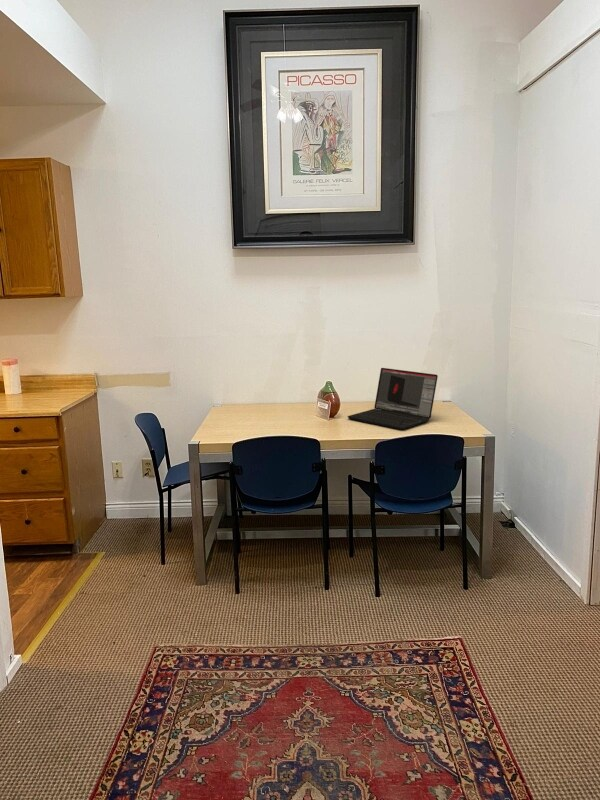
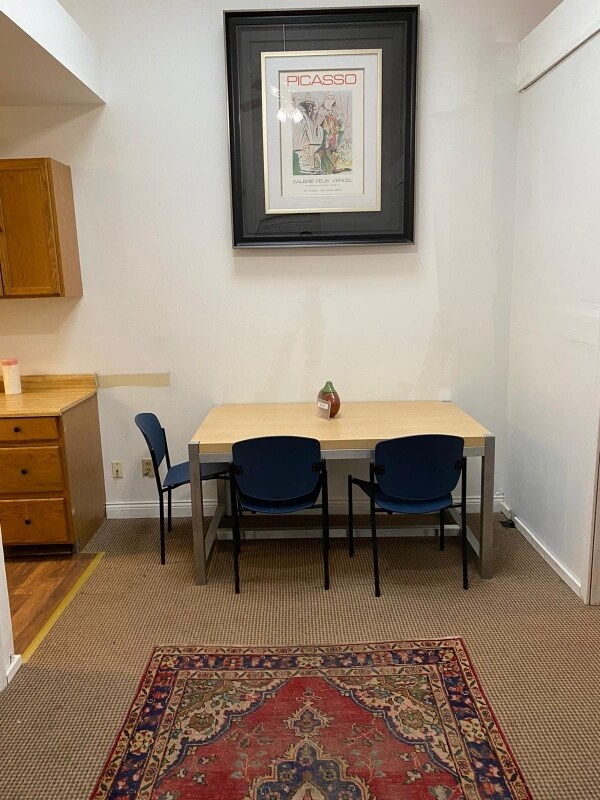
- laptop (391, 397)
